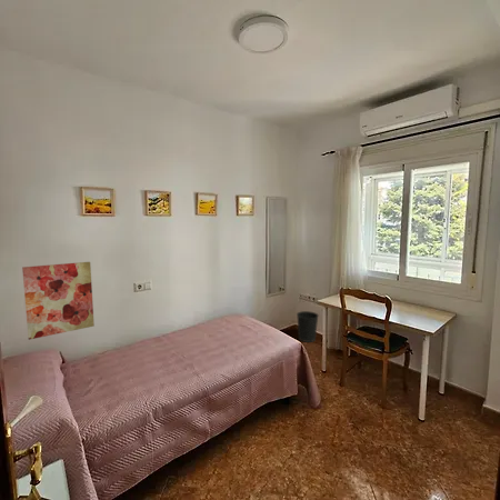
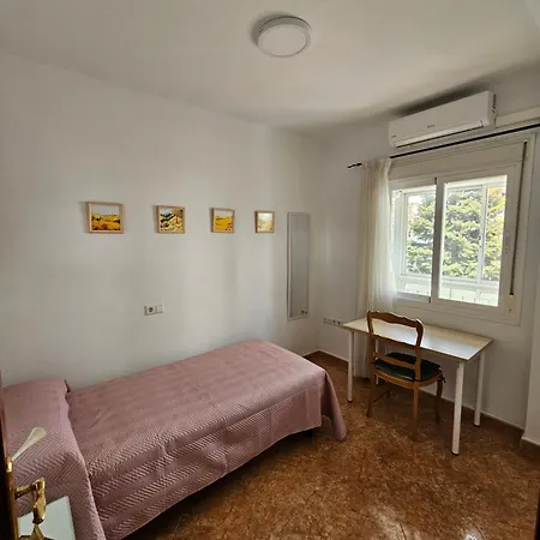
- wastebasket (307, 327)
- wall art (60, 298)
